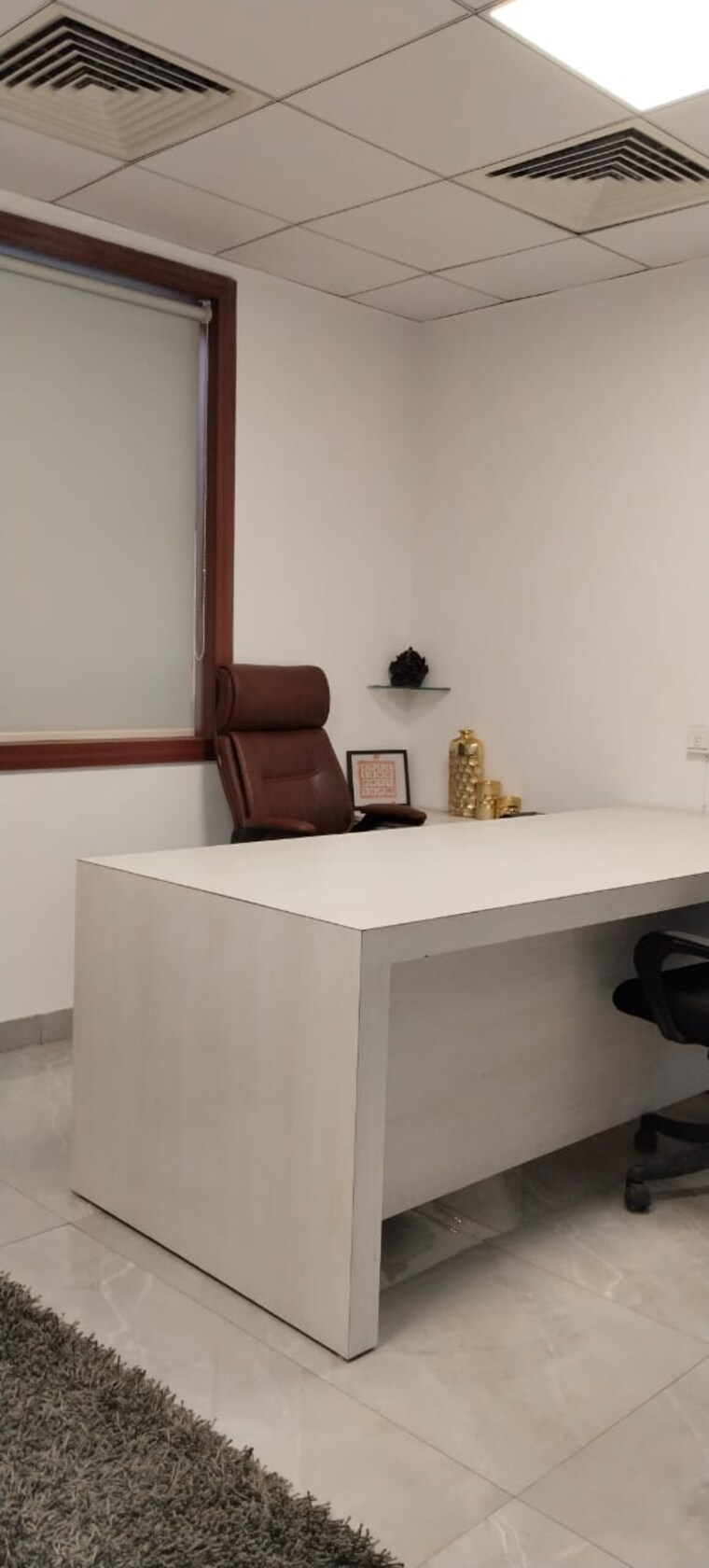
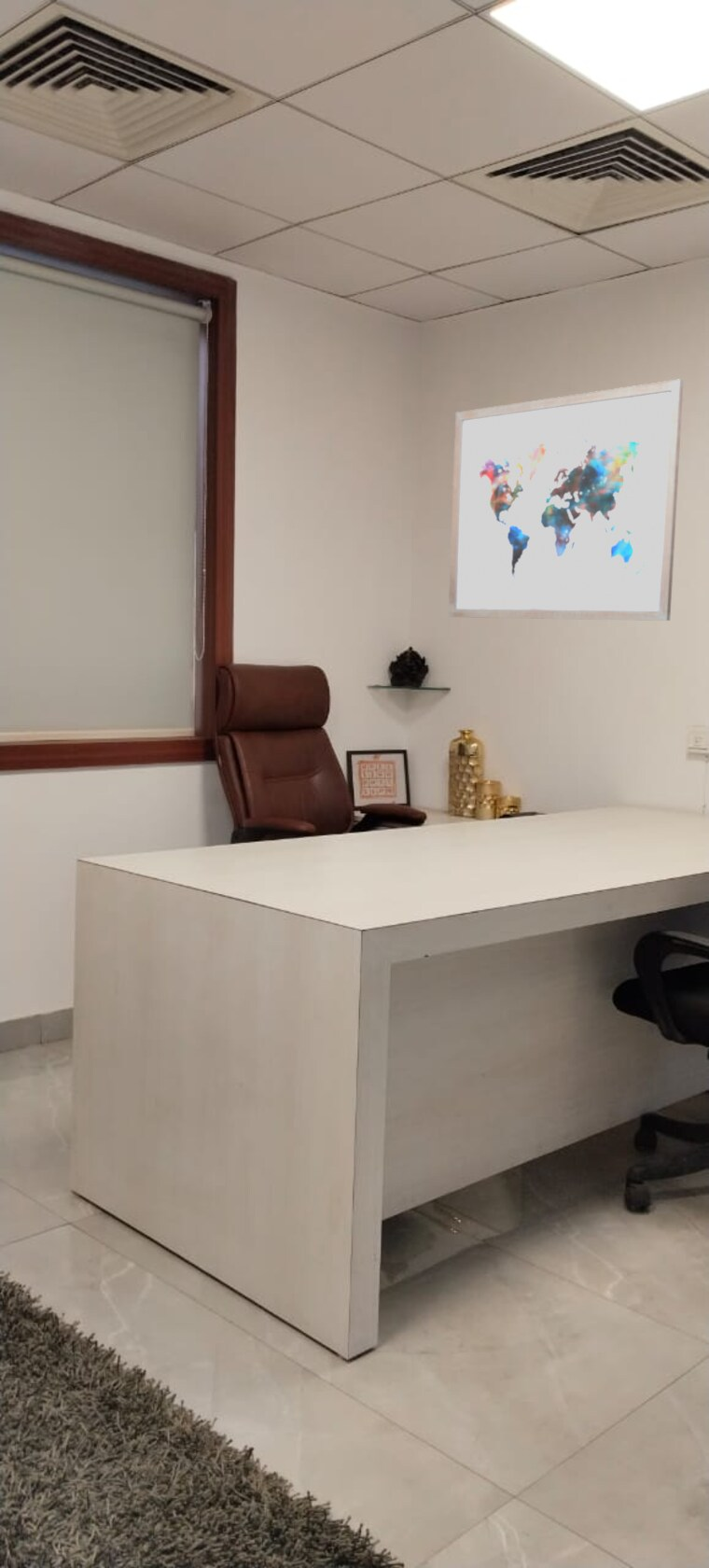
+ wall art (555, 509)
